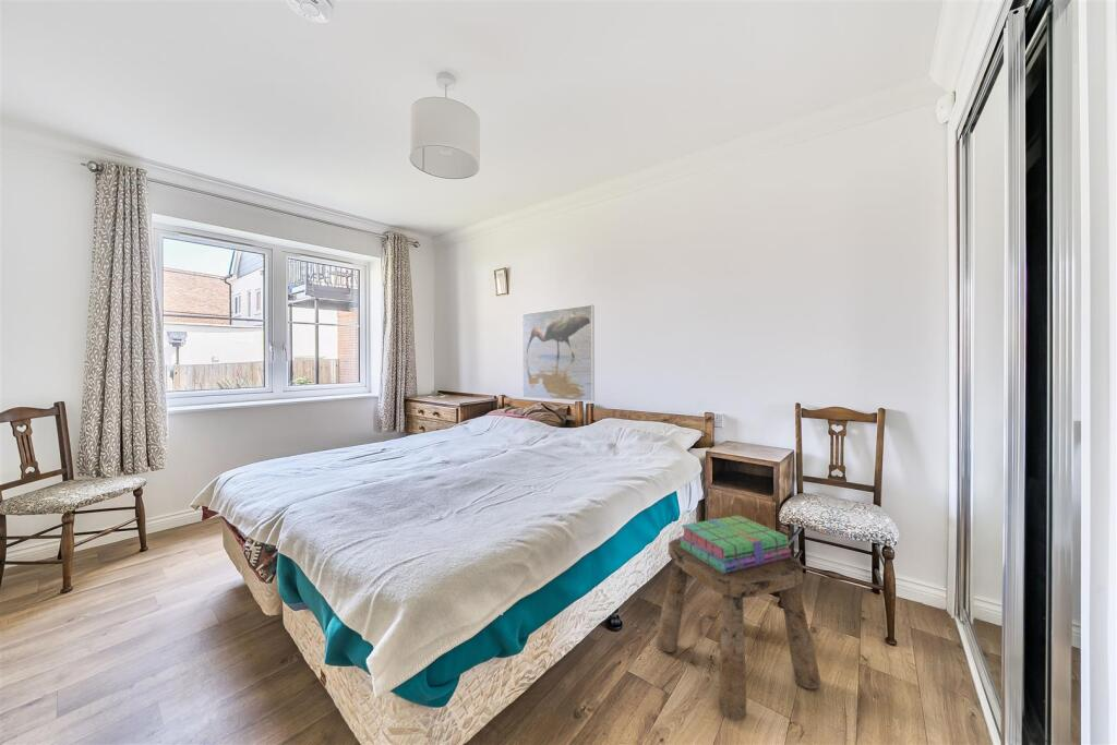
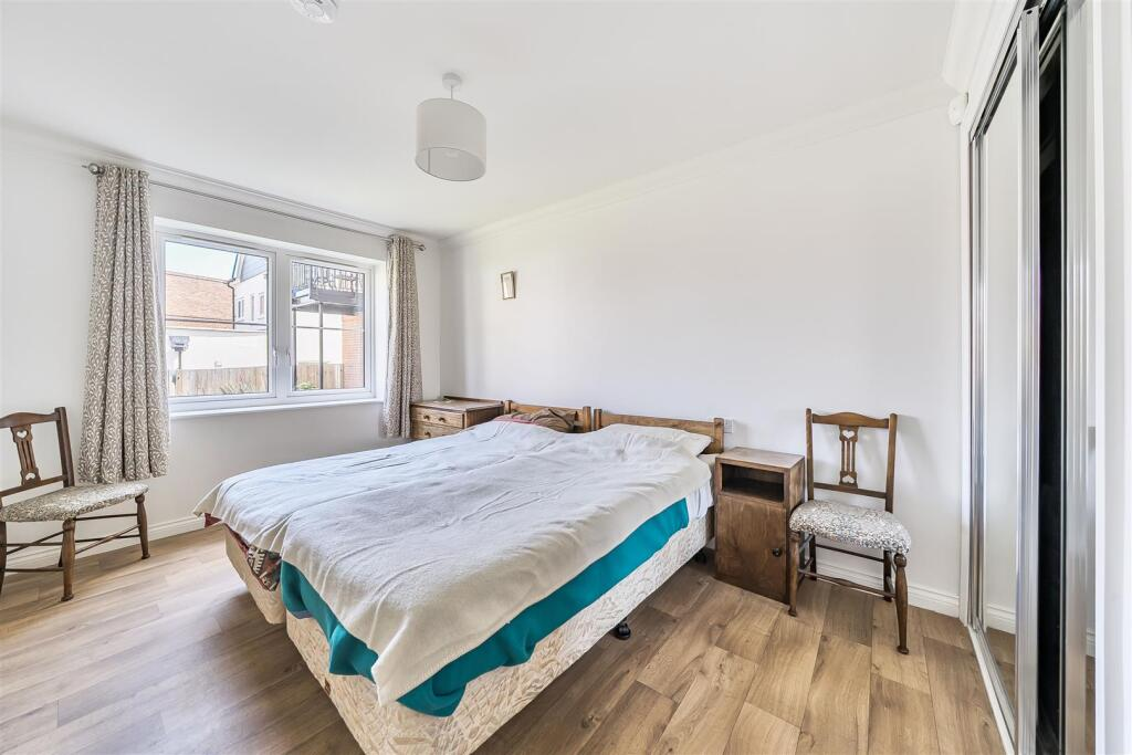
- stack of books (732, 540)
- stool (732, 608)
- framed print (555, 355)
